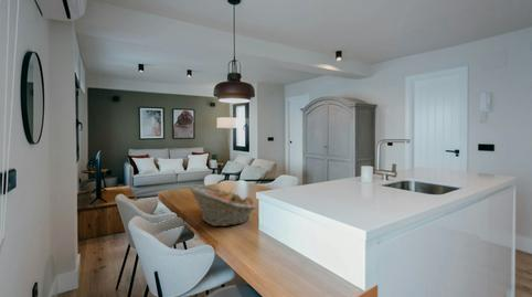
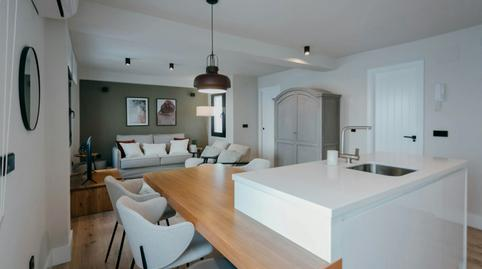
- fruit basket (222, 202)
